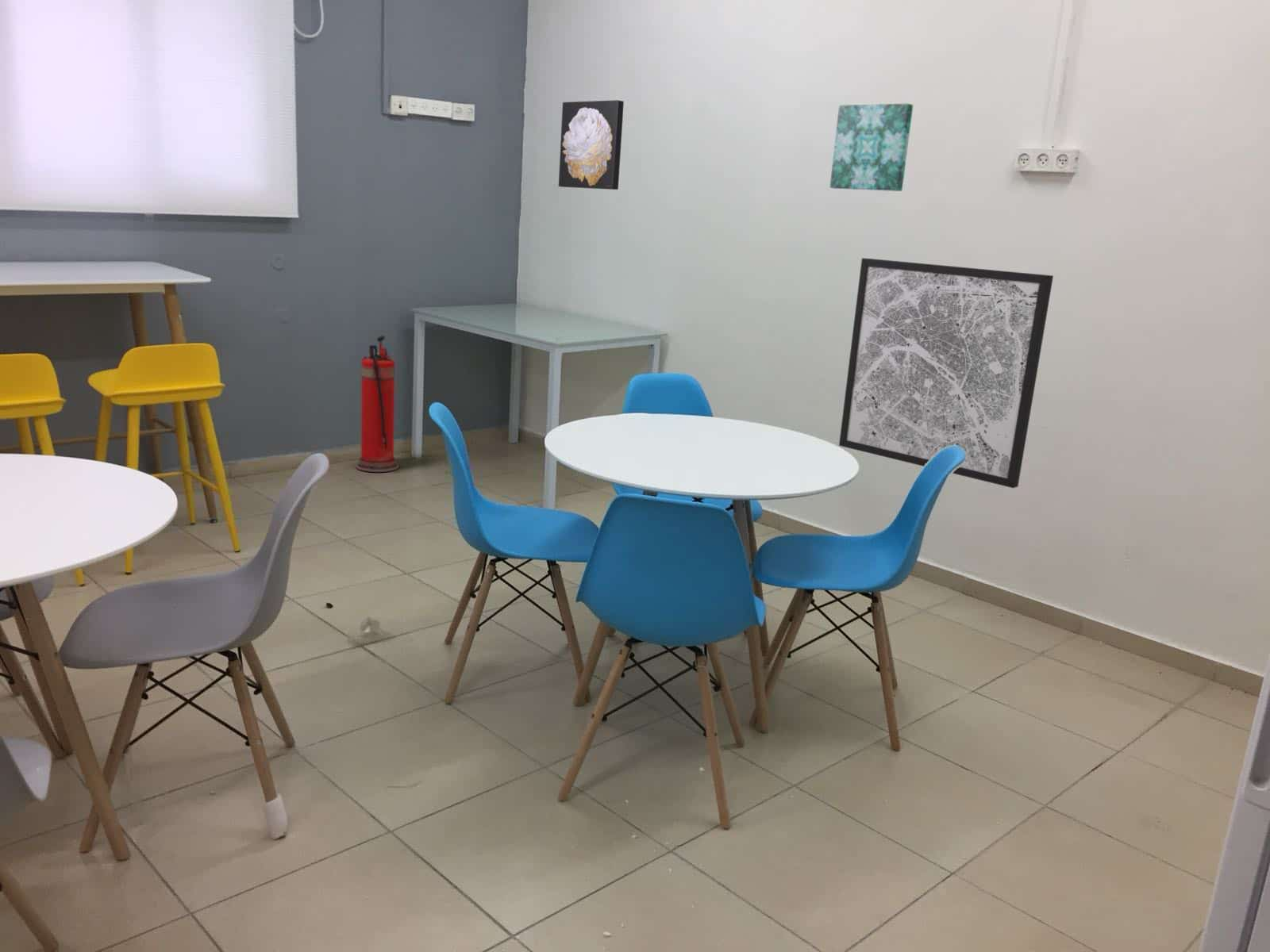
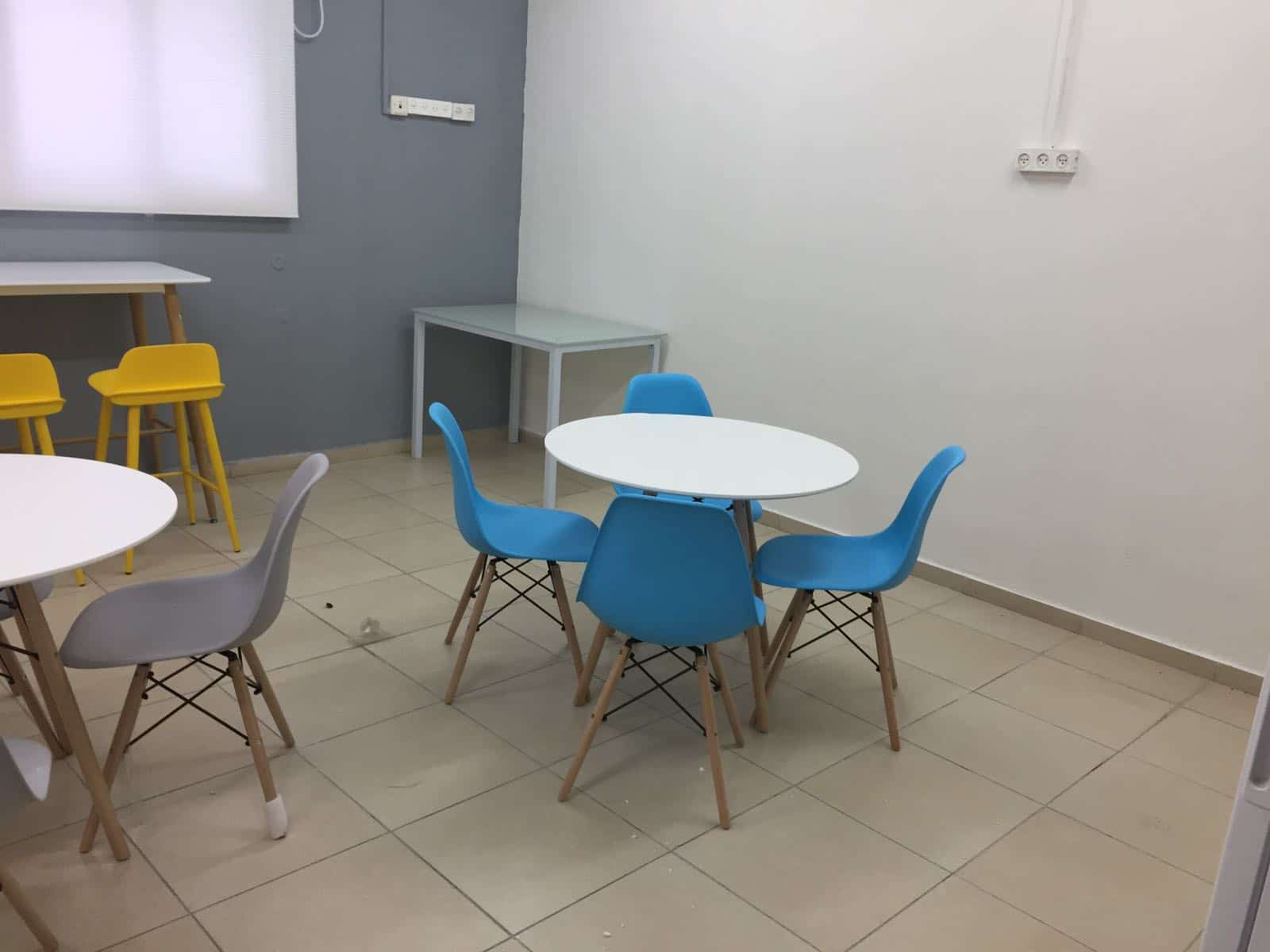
- wall art (937, 367)
- fire extinguisher (379, 402)
- wall art (590, 145)
- wall art (870, 148)
